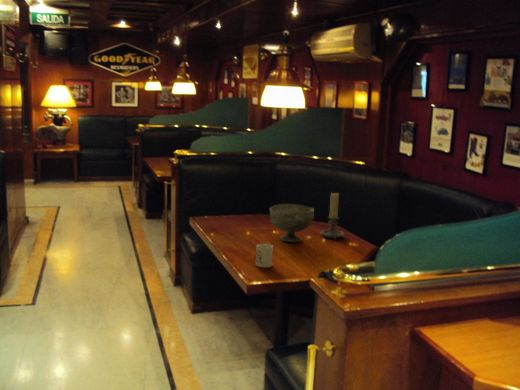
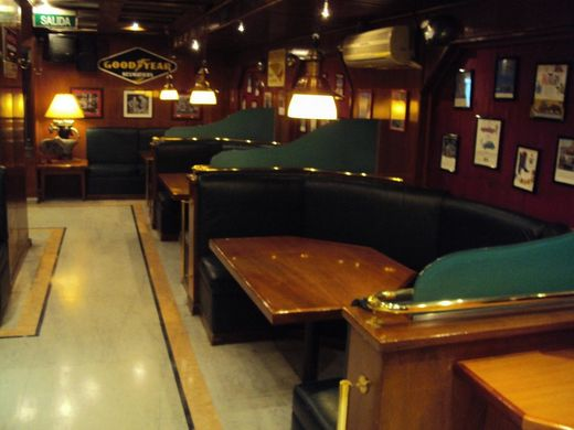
- decorative bowl (291, 223)
- candle holder (333, 215)
- mug (262, 254)
